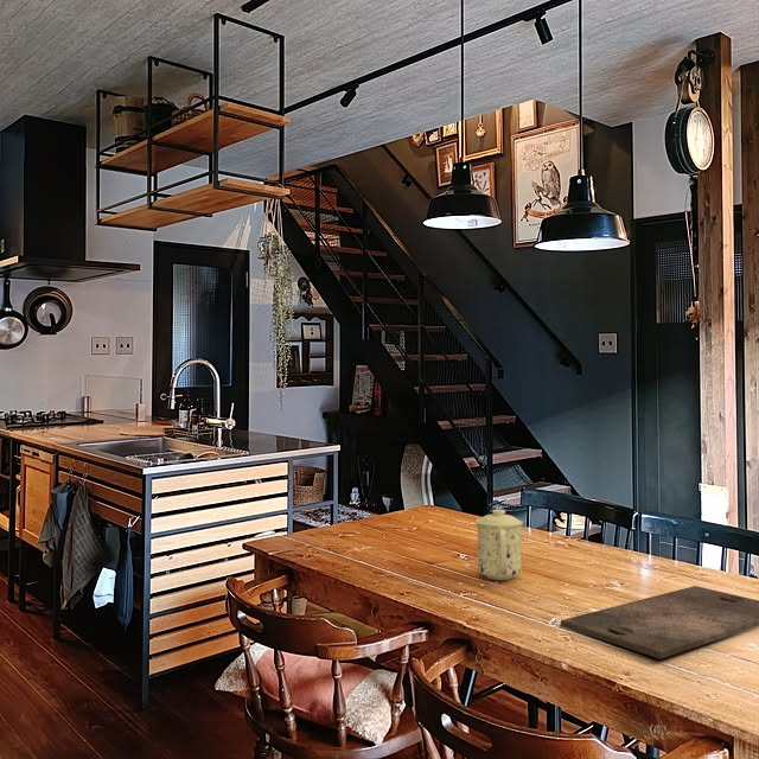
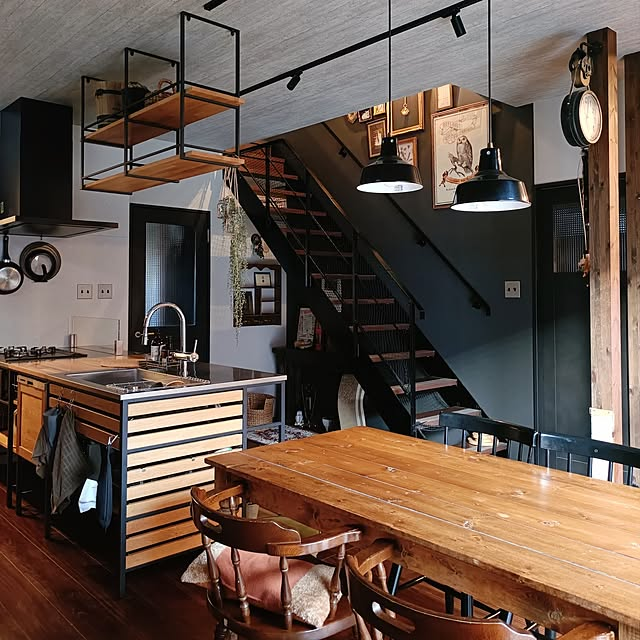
- cutting board (680, 617)
- mug (499, 544)
